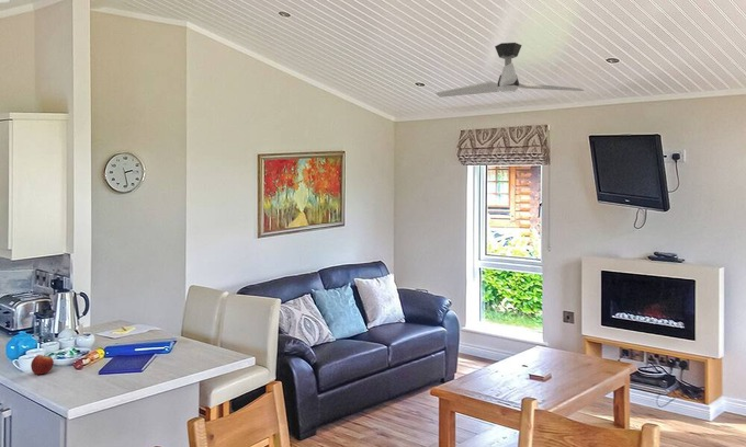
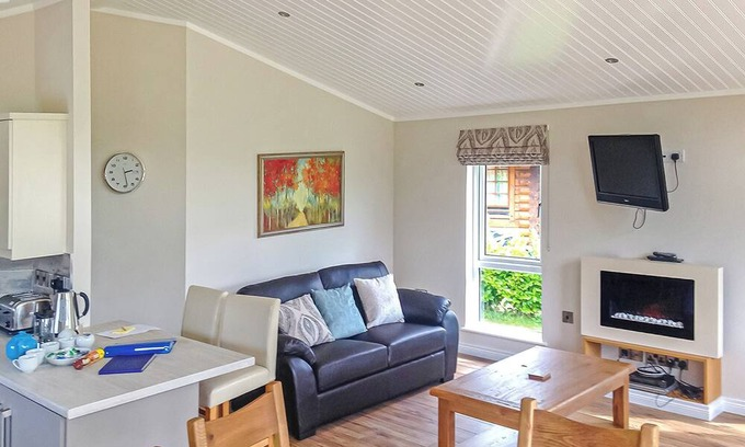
- fruit (42, 364)
- ceiling fan (508, 64)
